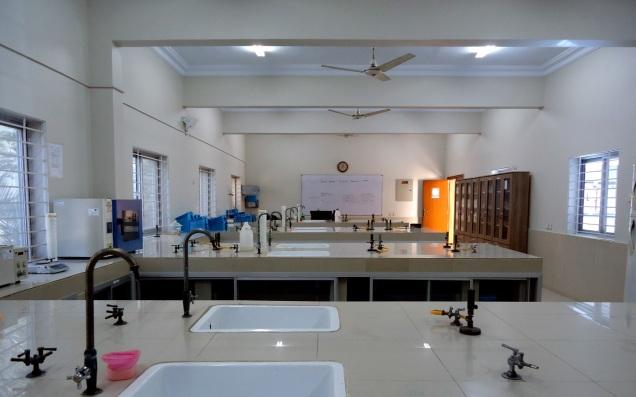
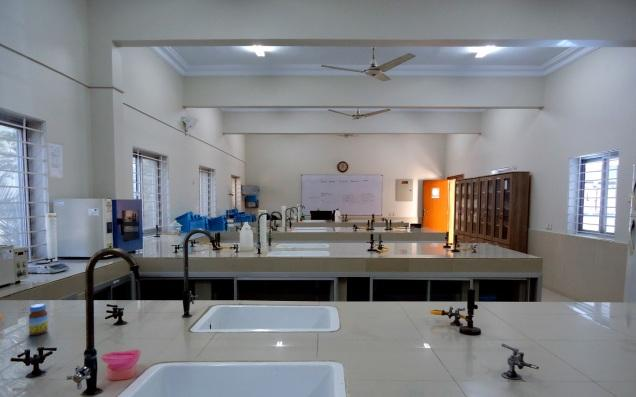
+ jar (38, 318)
